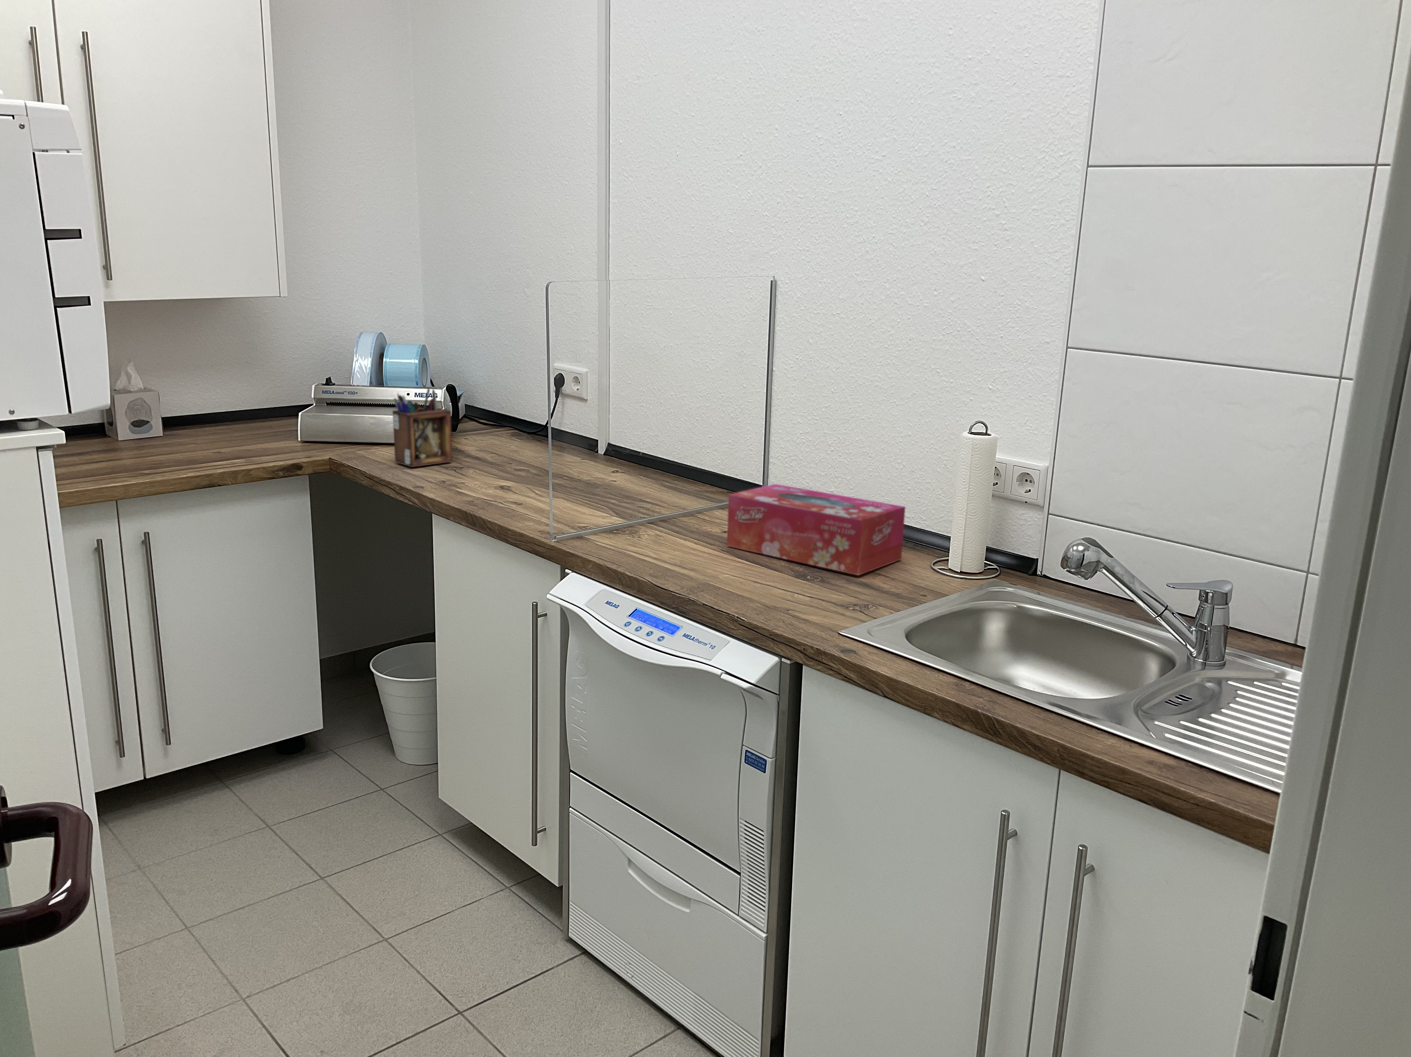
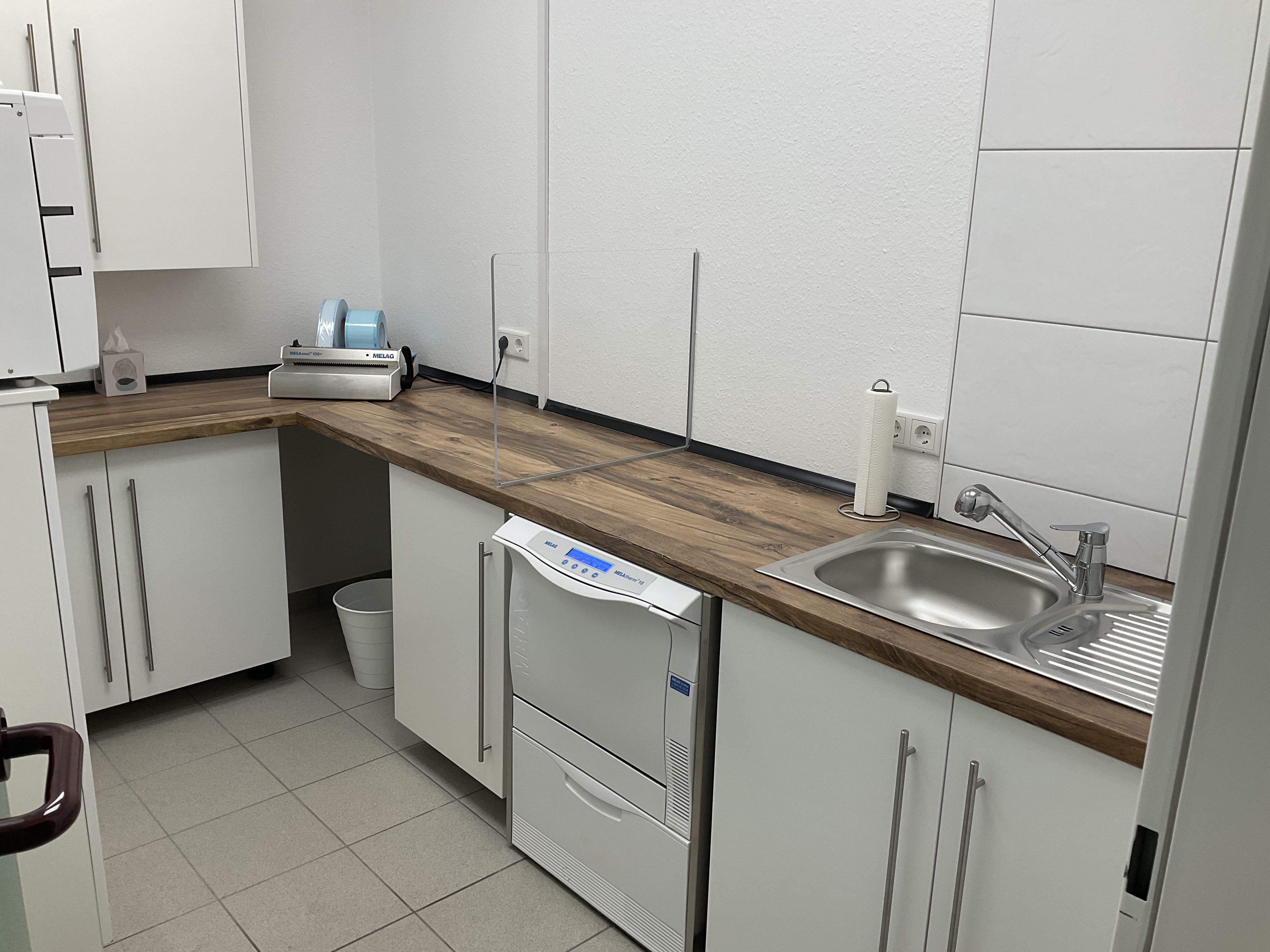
- tissue box (814, 526)
- desk organizer (422, 426)
